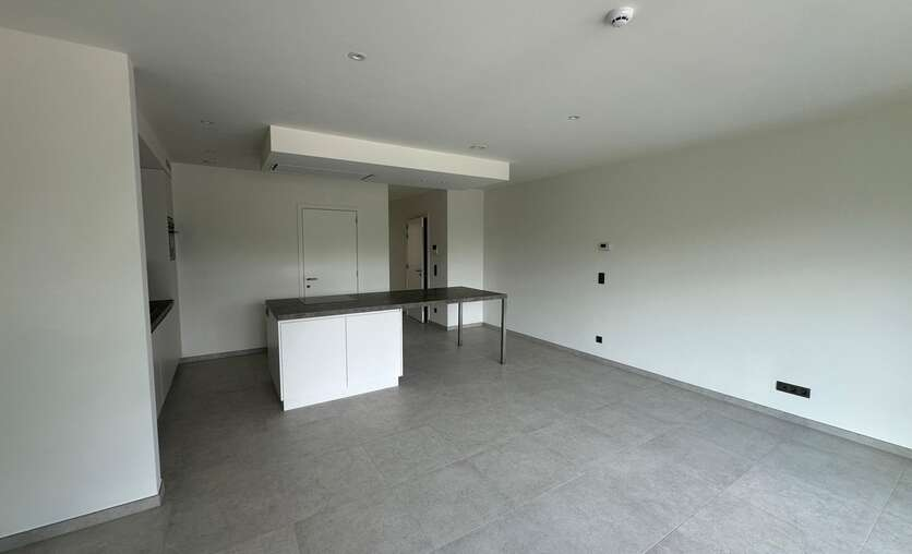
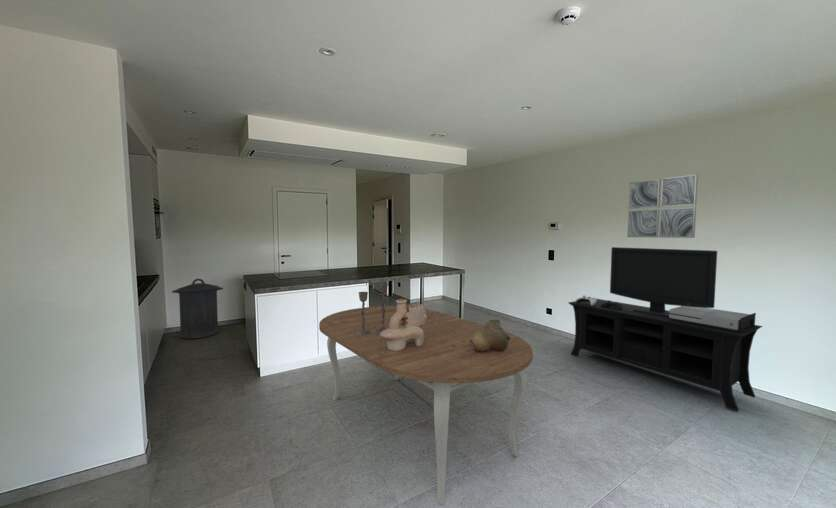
+ trash can (198, 306)
+ dining table (412, 377)
+ wall art (659, 207)
+ decorative bowl (488, 334)
+ decorative vase (404, 322)
+ media console (651, 311)
+ candlestick (381, 306)
